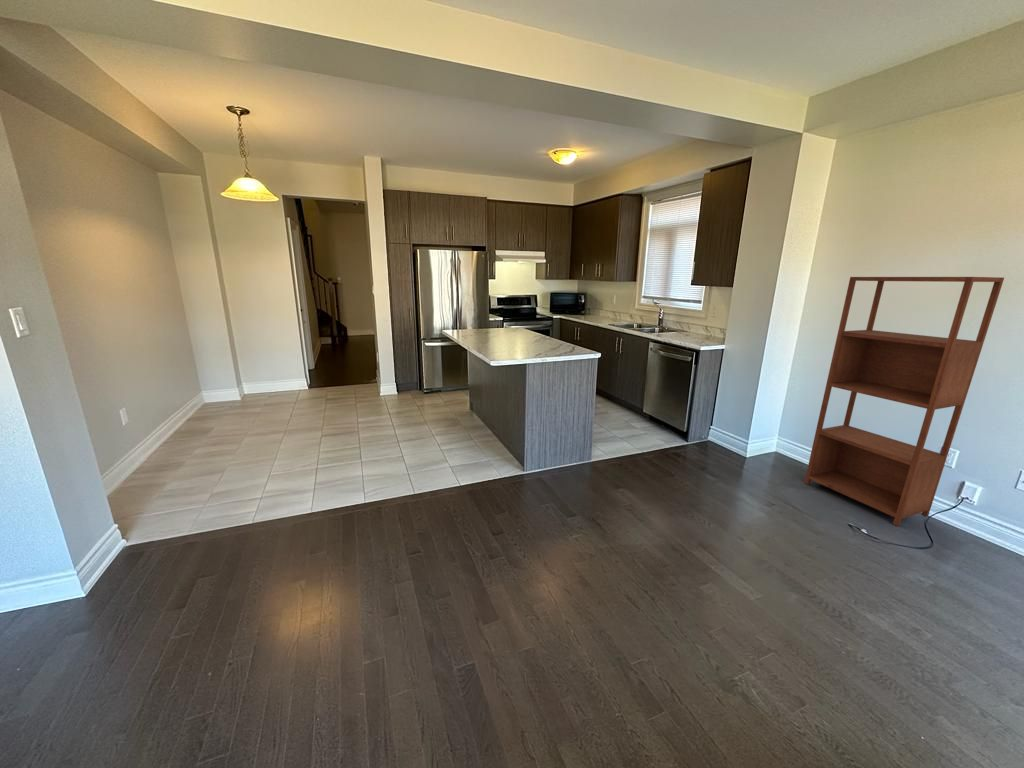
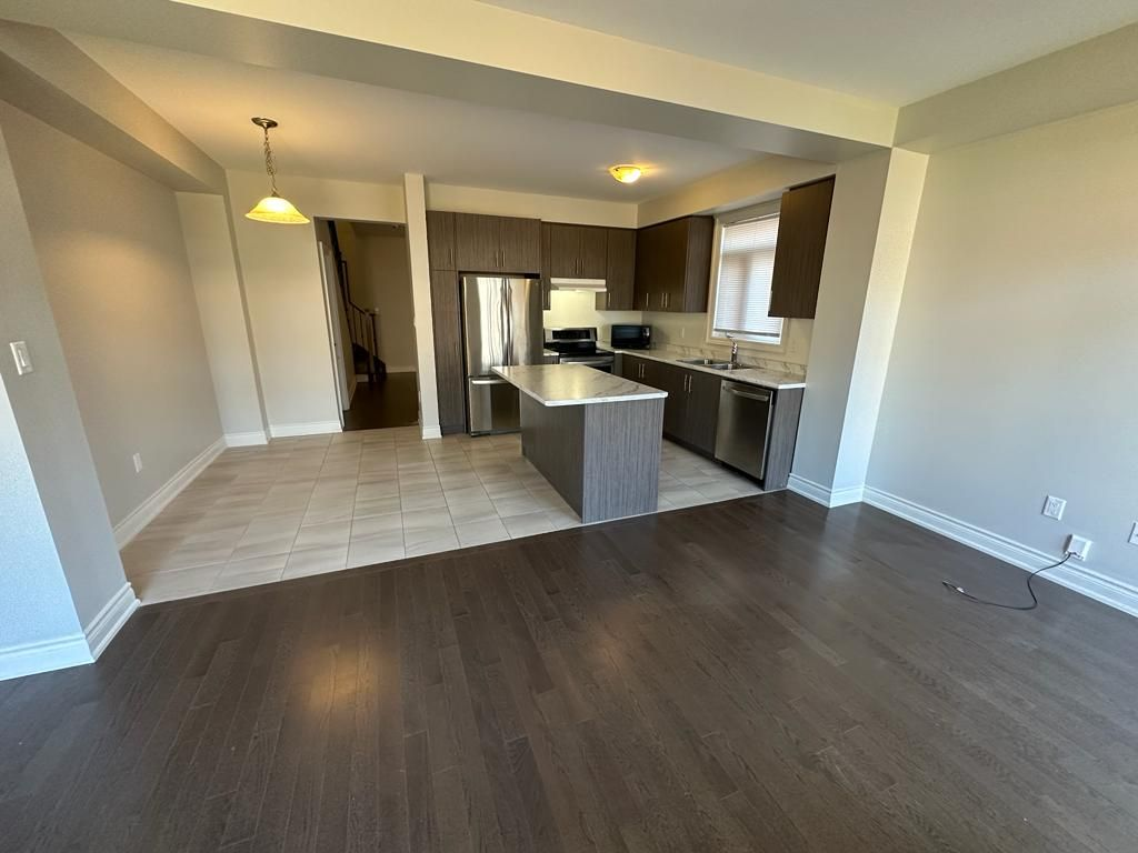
- shelving unit (889, 396)
